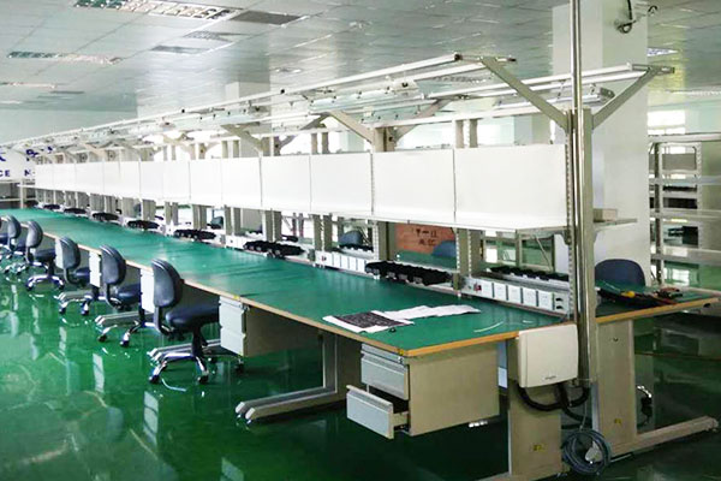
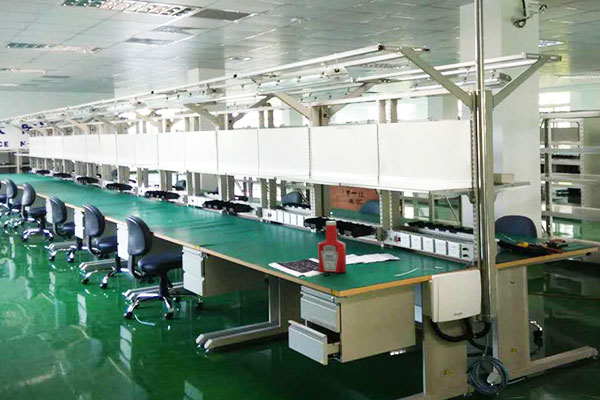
+ soap bottle (331, 246)
